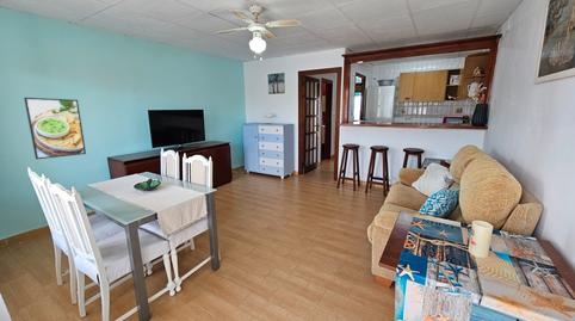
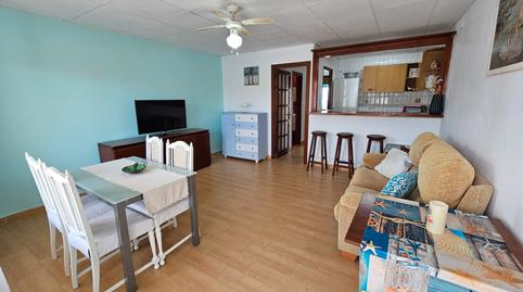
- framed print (57, 128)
